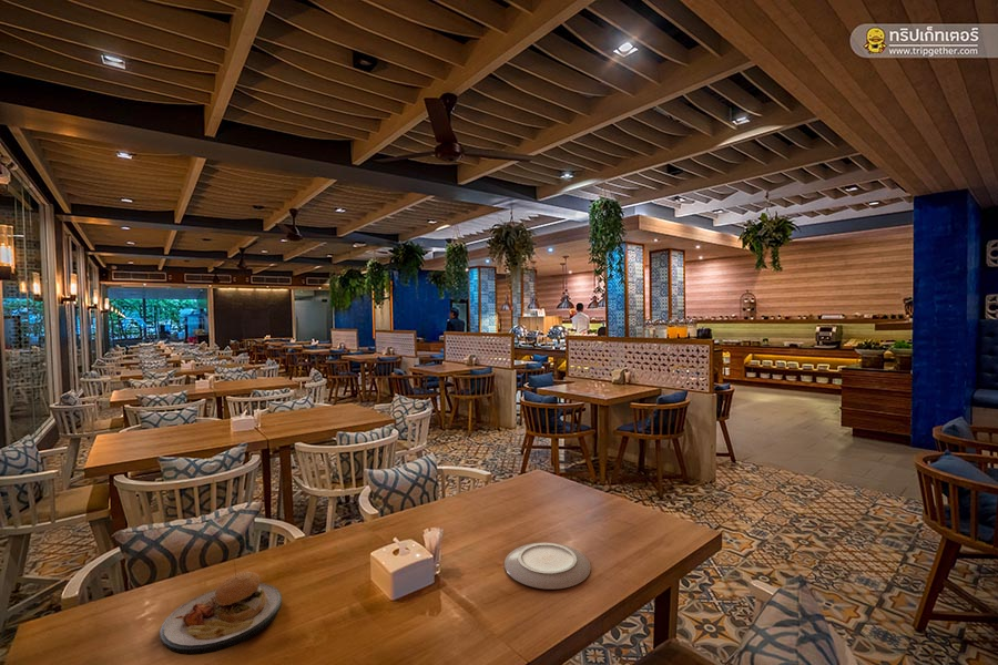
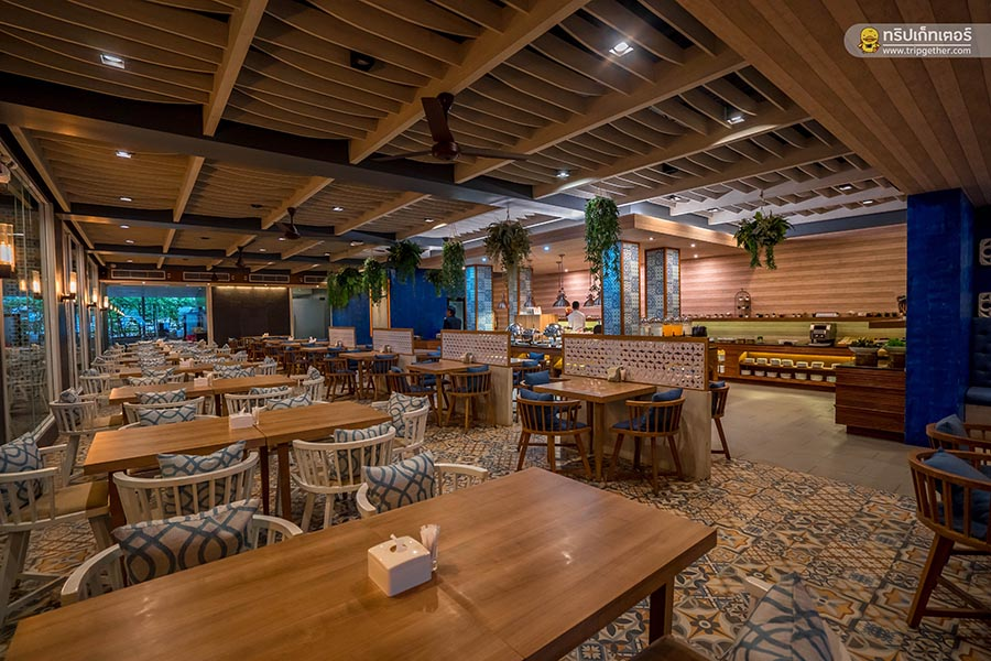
- plate (547, 561)
- plate (223, 593)
